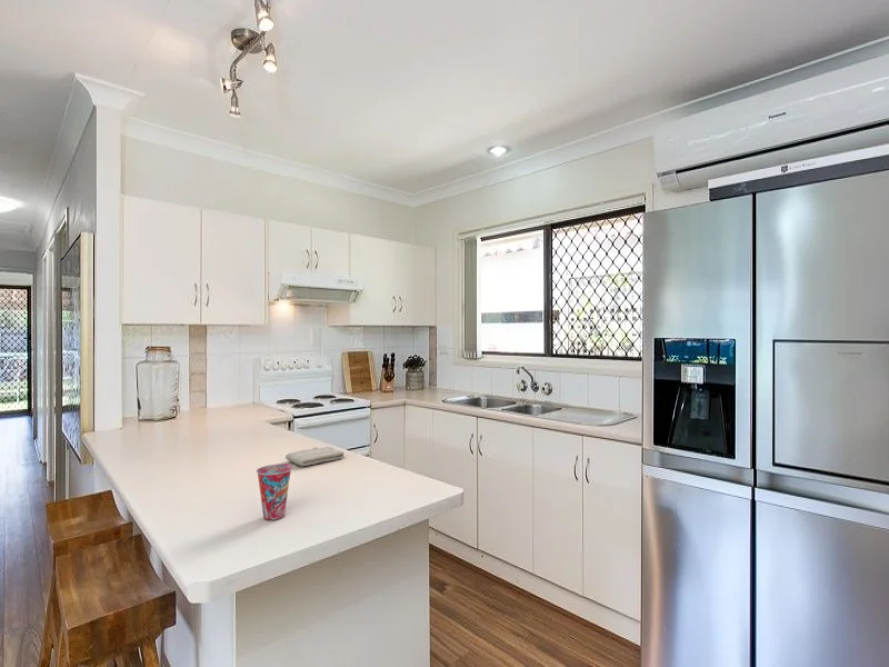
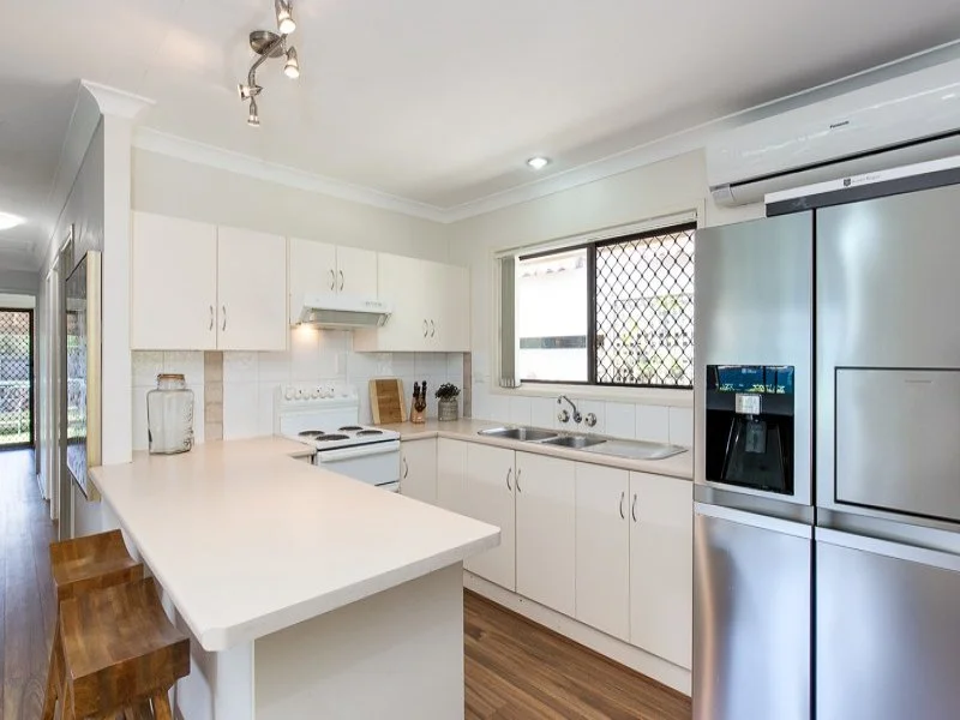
- cup (274, 491)
- washcloth (316, 455)
